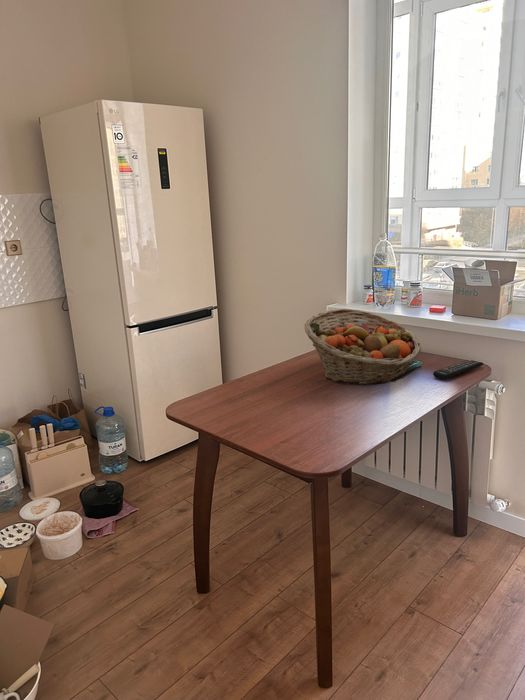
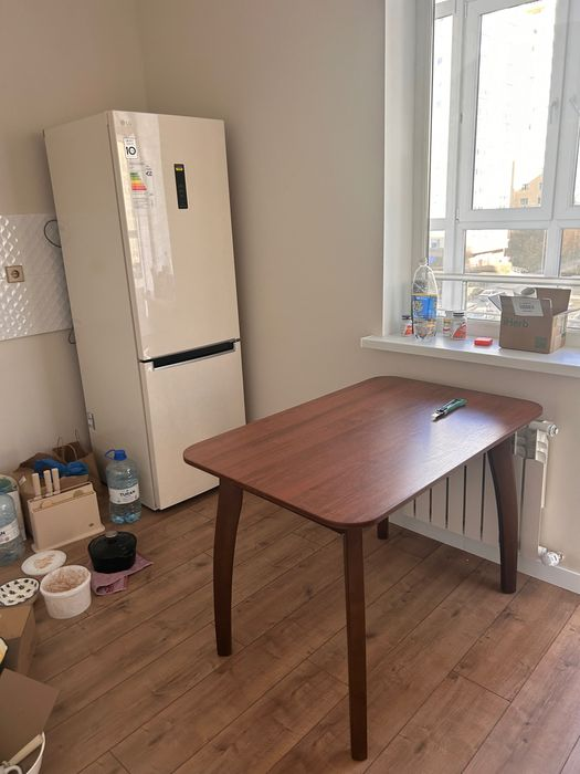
- fruit basket (362, 344)
- remote control (458, 369)
